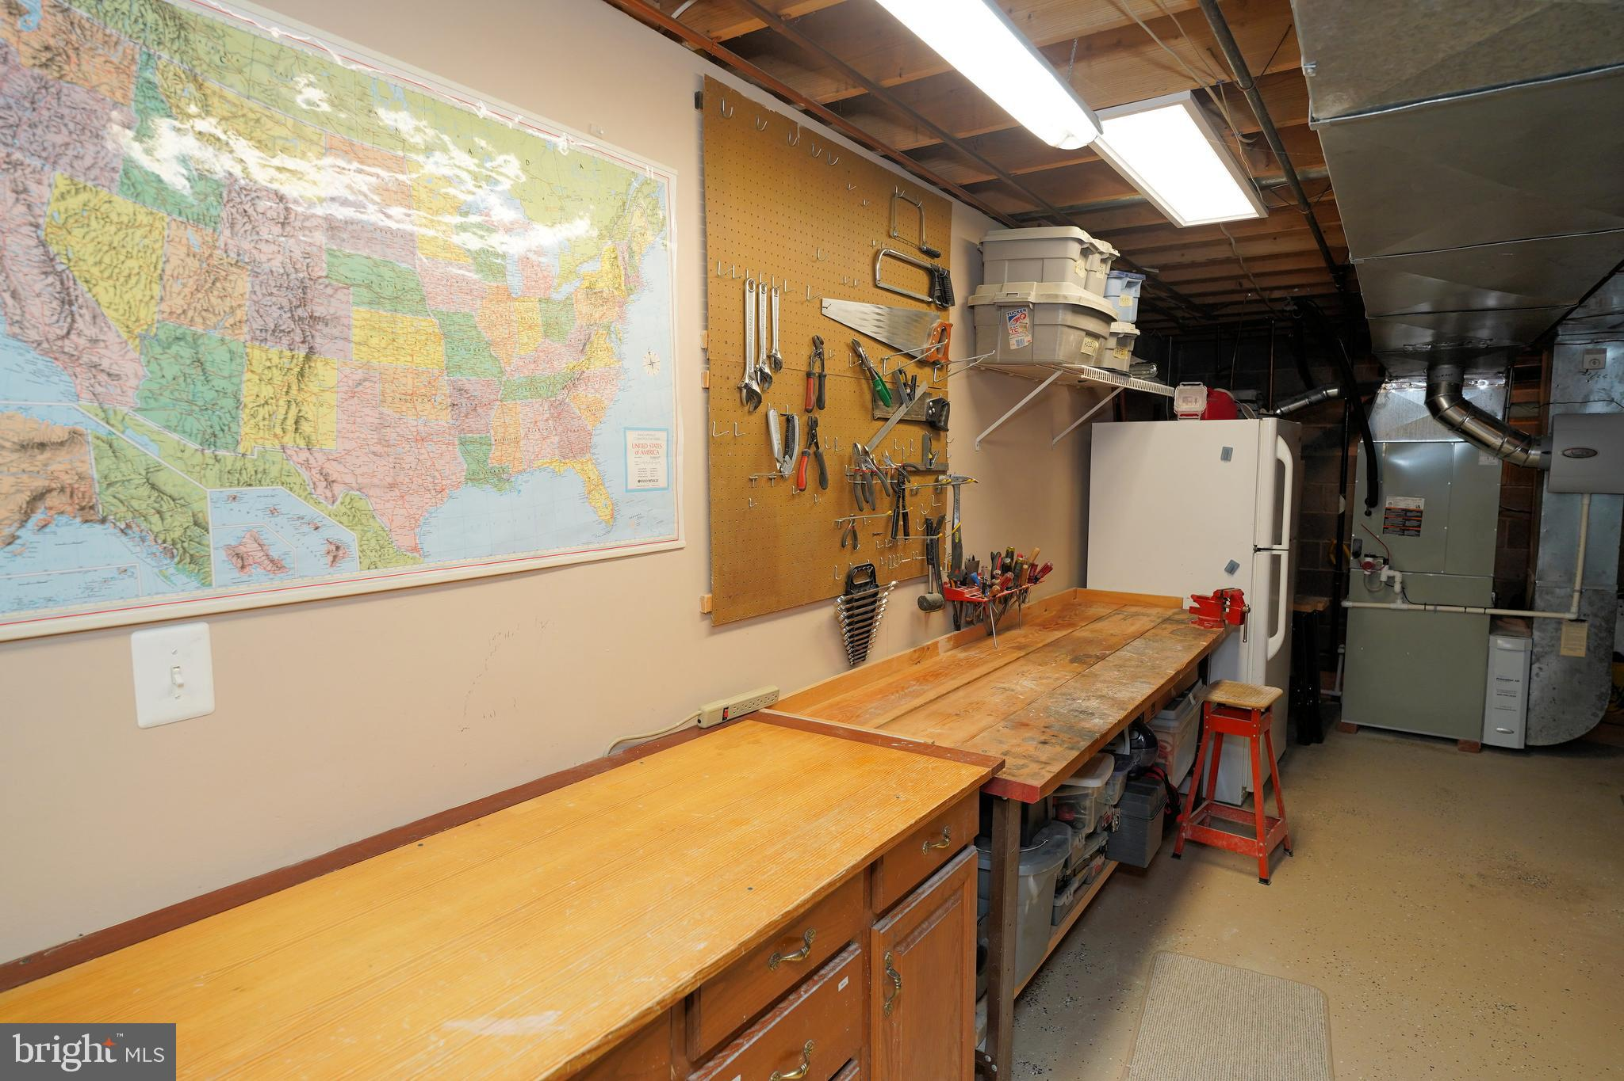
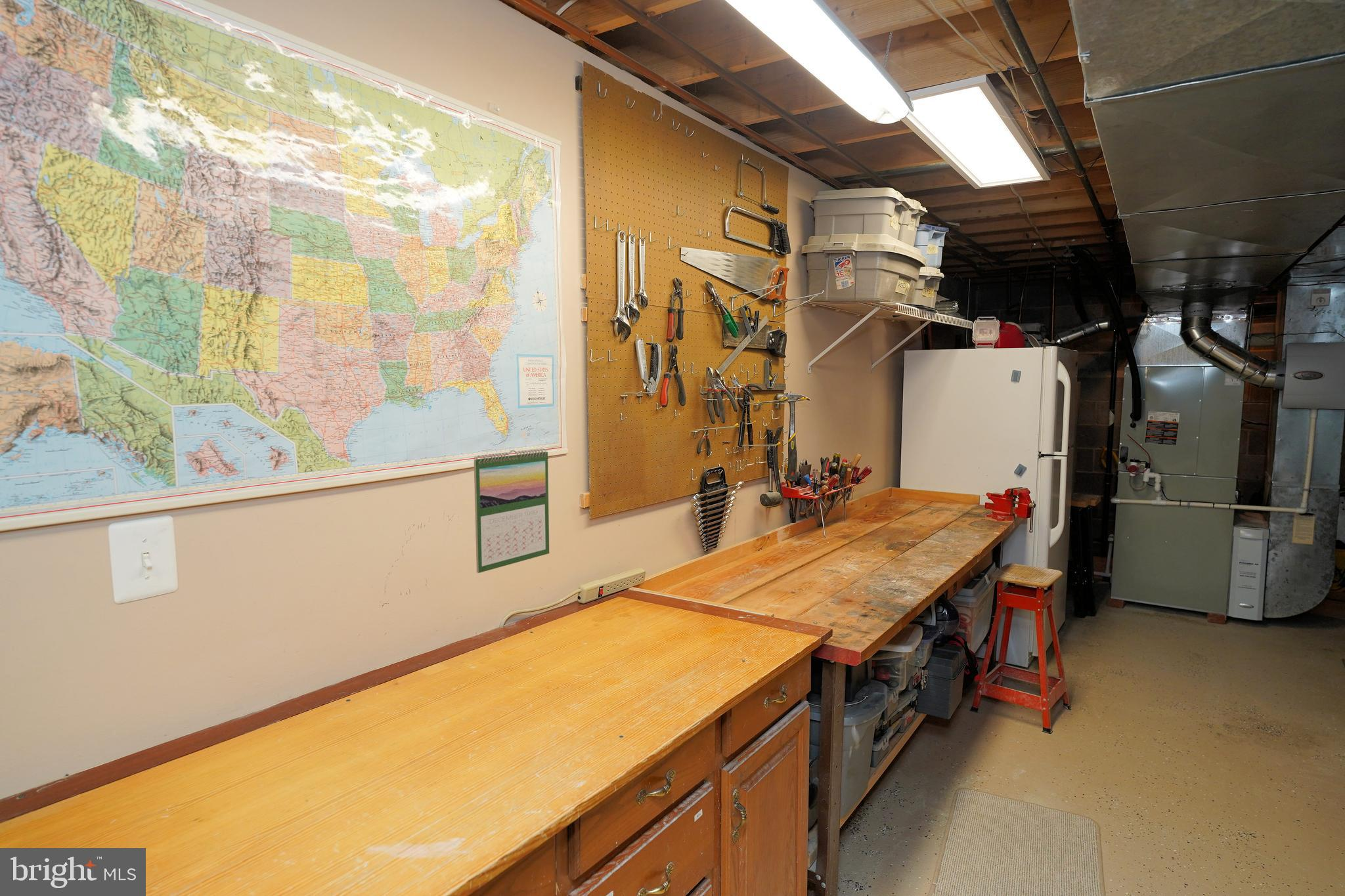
+ calendar (514, 506)
